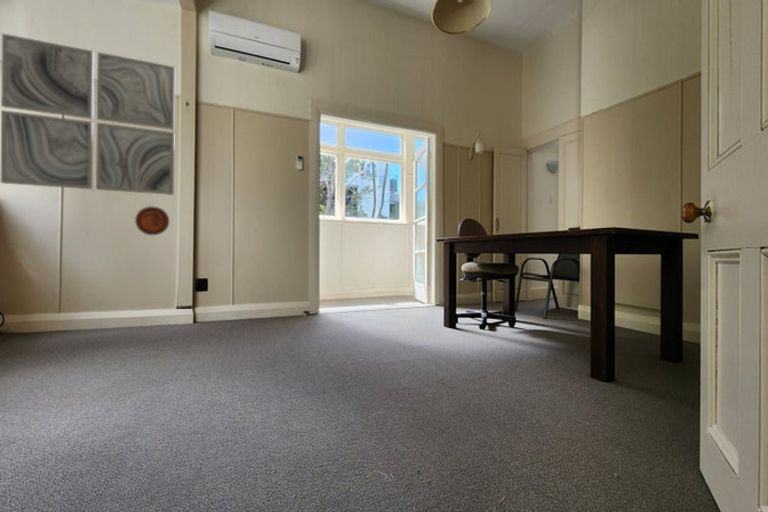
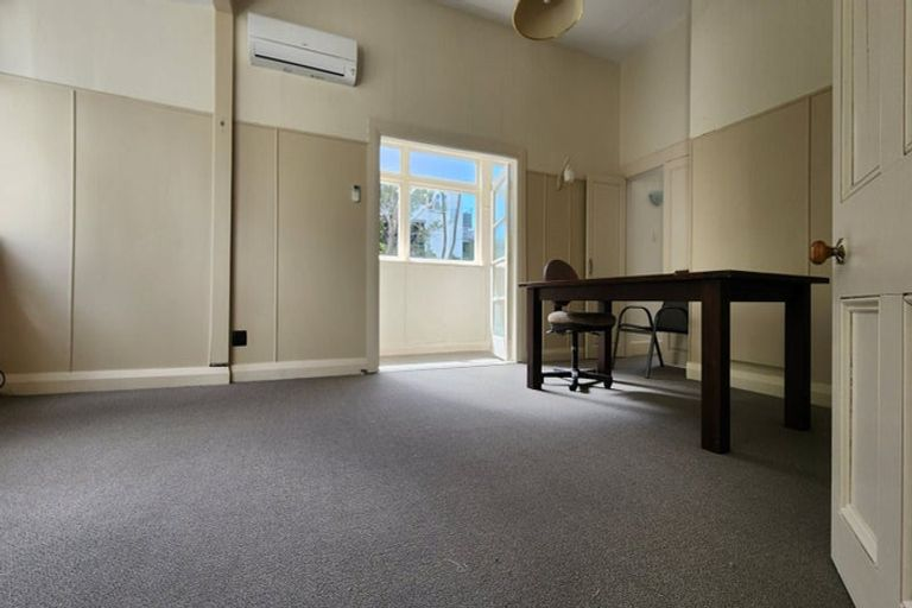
- decorative plate (152, 220)
- wall art (92, 122)
